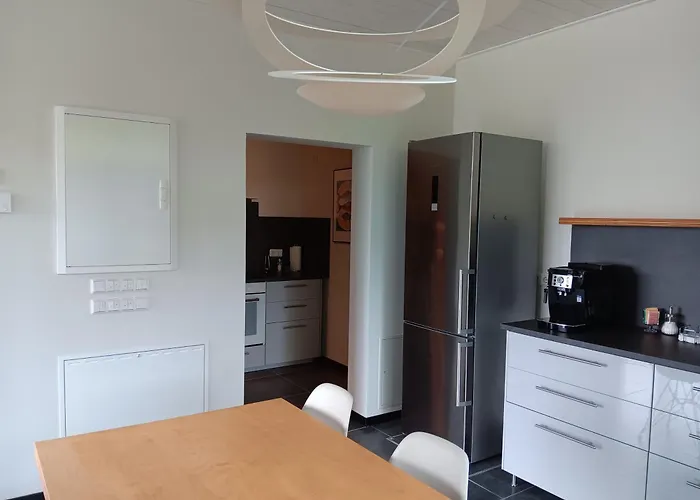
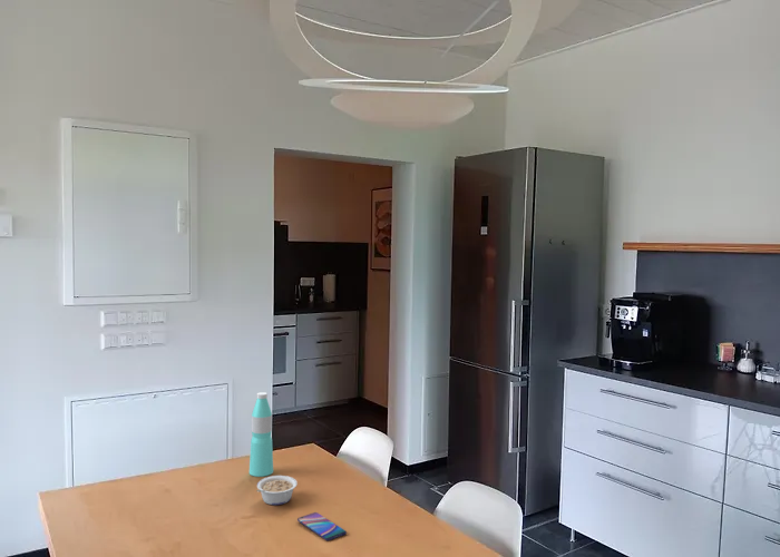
+ water bottle (261, 432)
+ legume (276, 490)
+ smartphone (321, 525)
